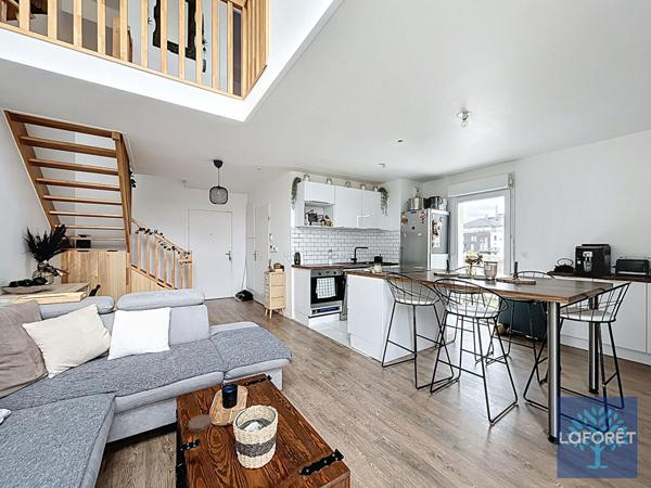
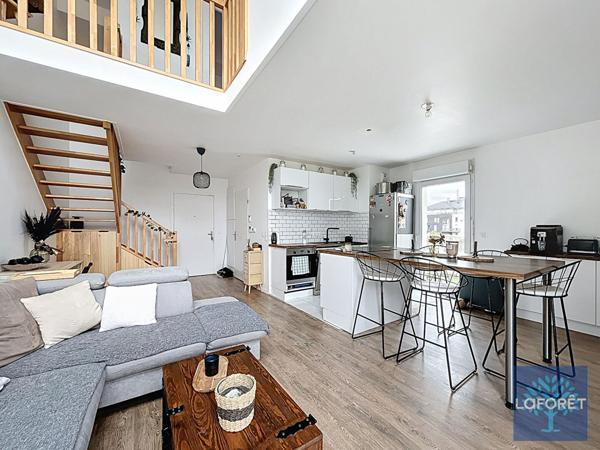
- coaster (200, 422)
